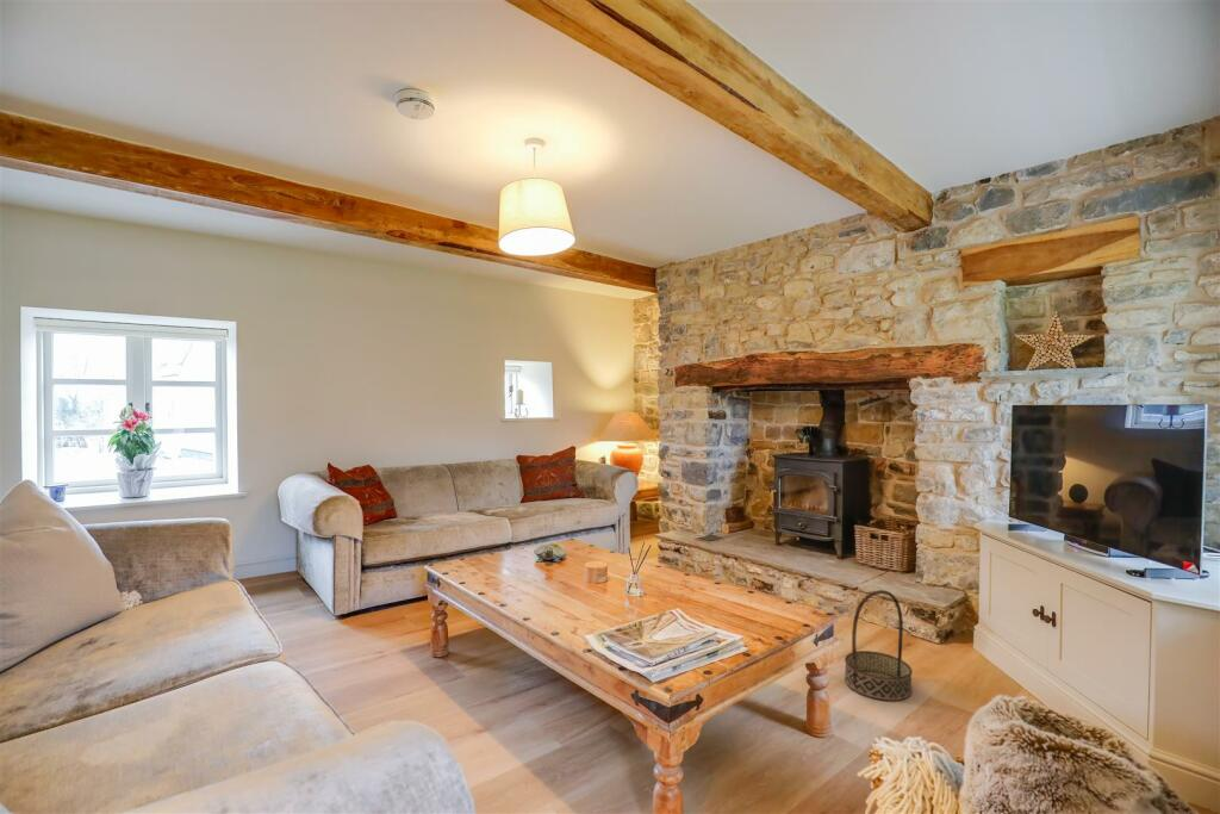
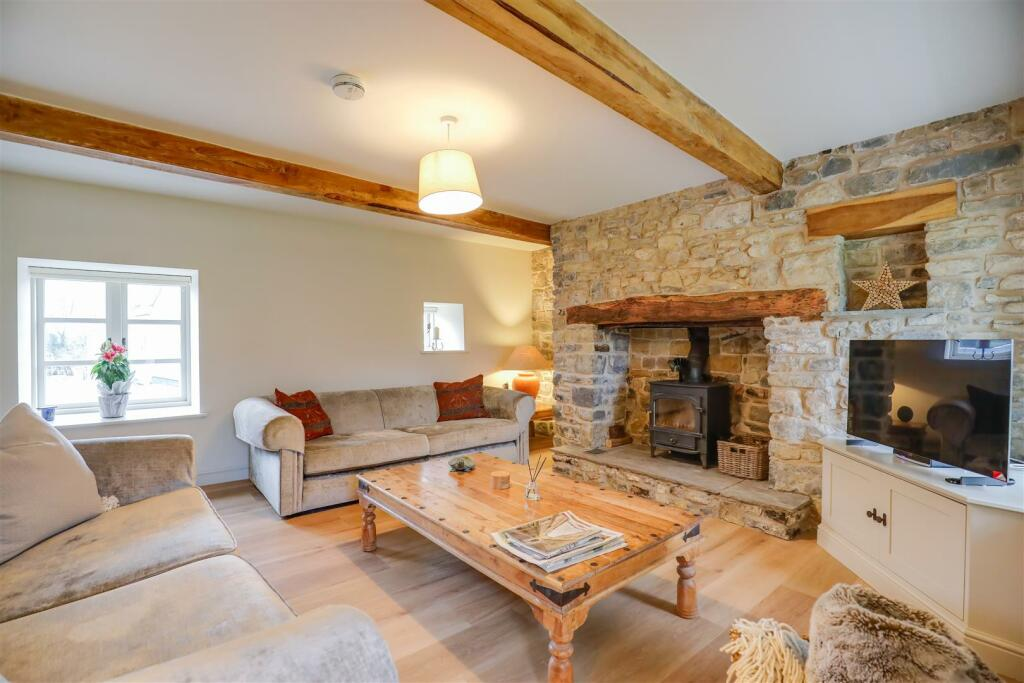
- basket (877, 652)
